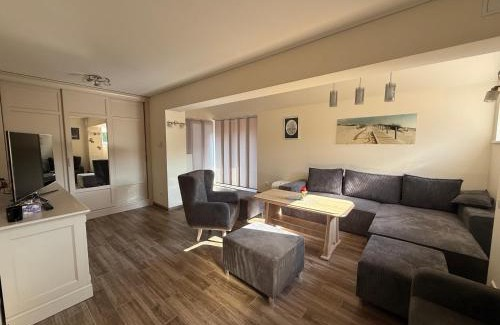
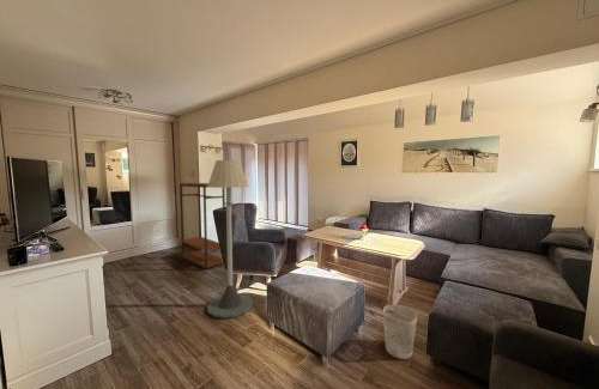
+ shelving unit (200, 221)
+ floor lamp (229, 235)
+ wastebasket (399, 330)
